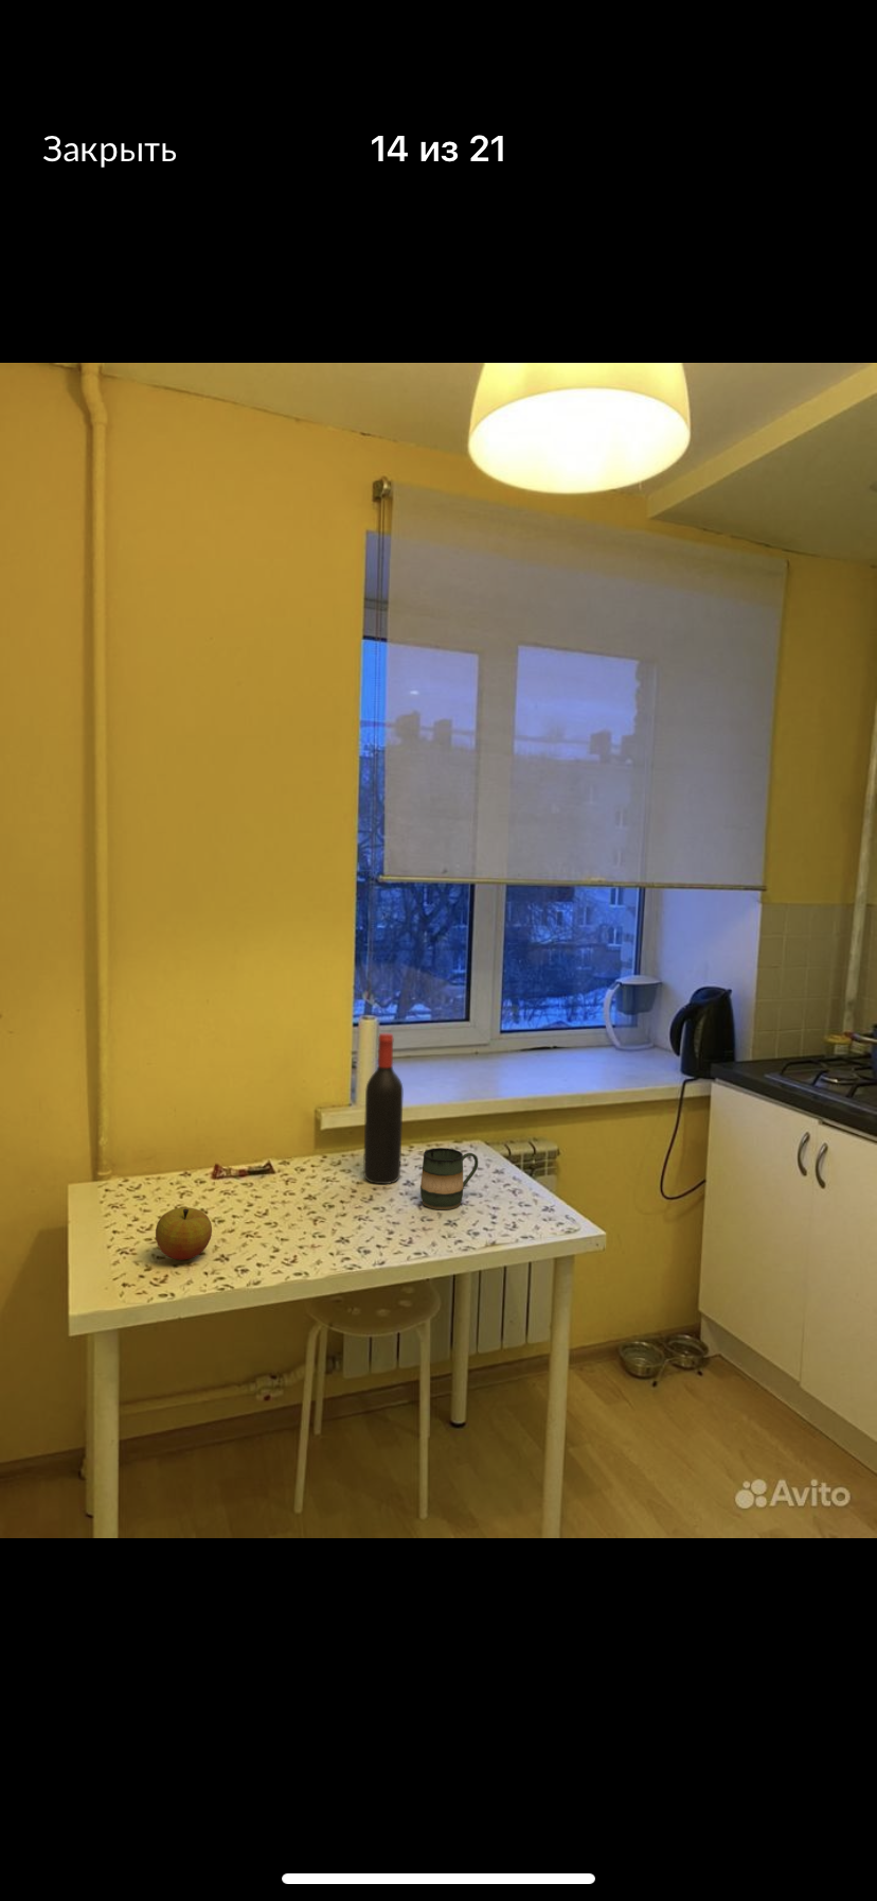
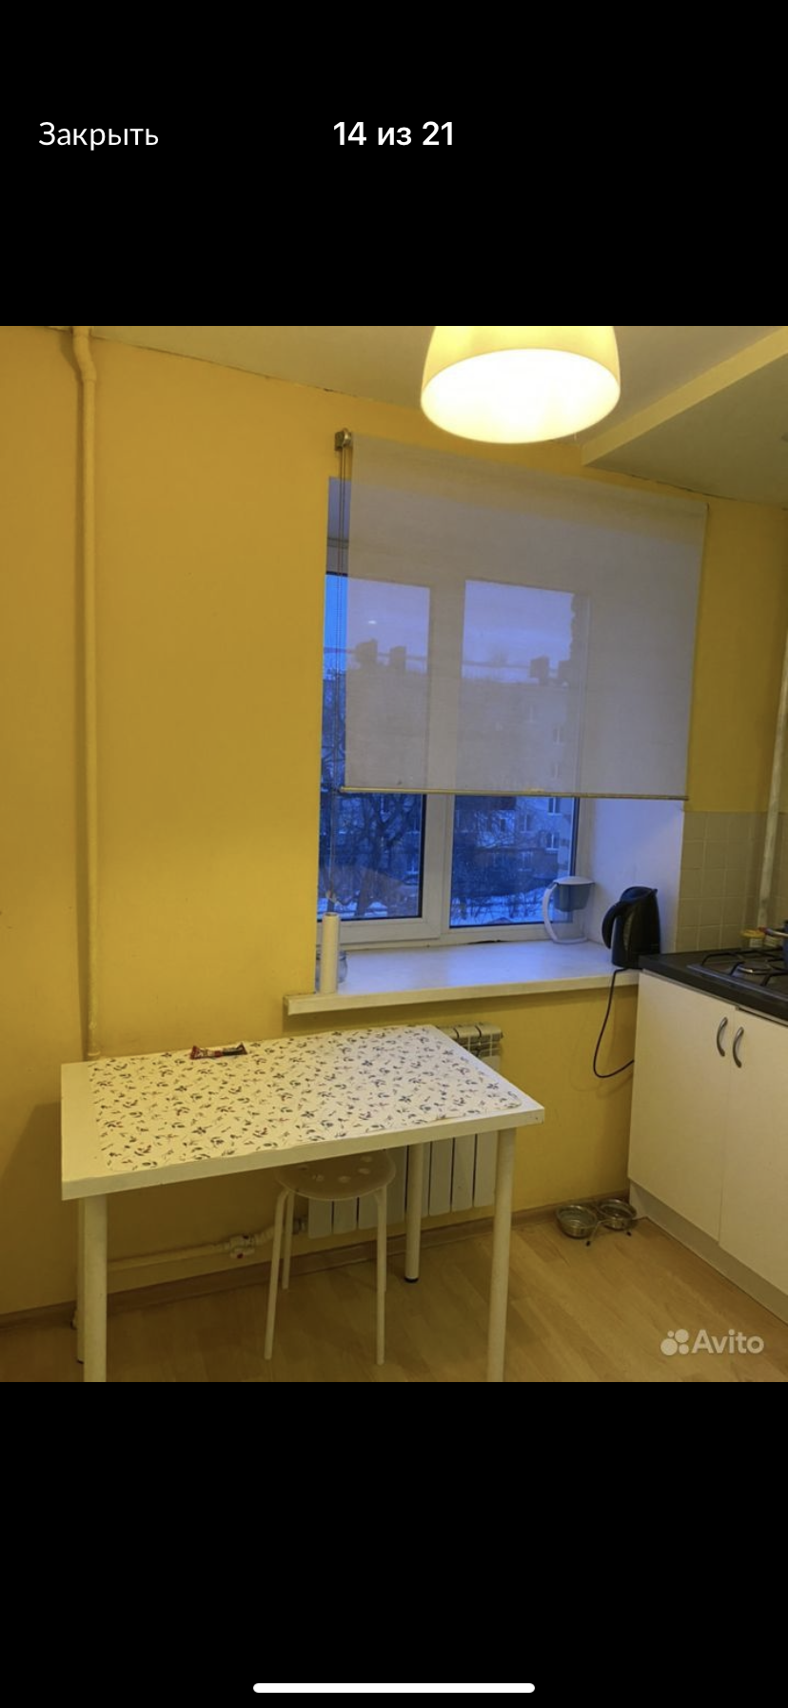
- mug (451, 1176)
- wine bottle (384, 1107)
- apple (183, 1233)
